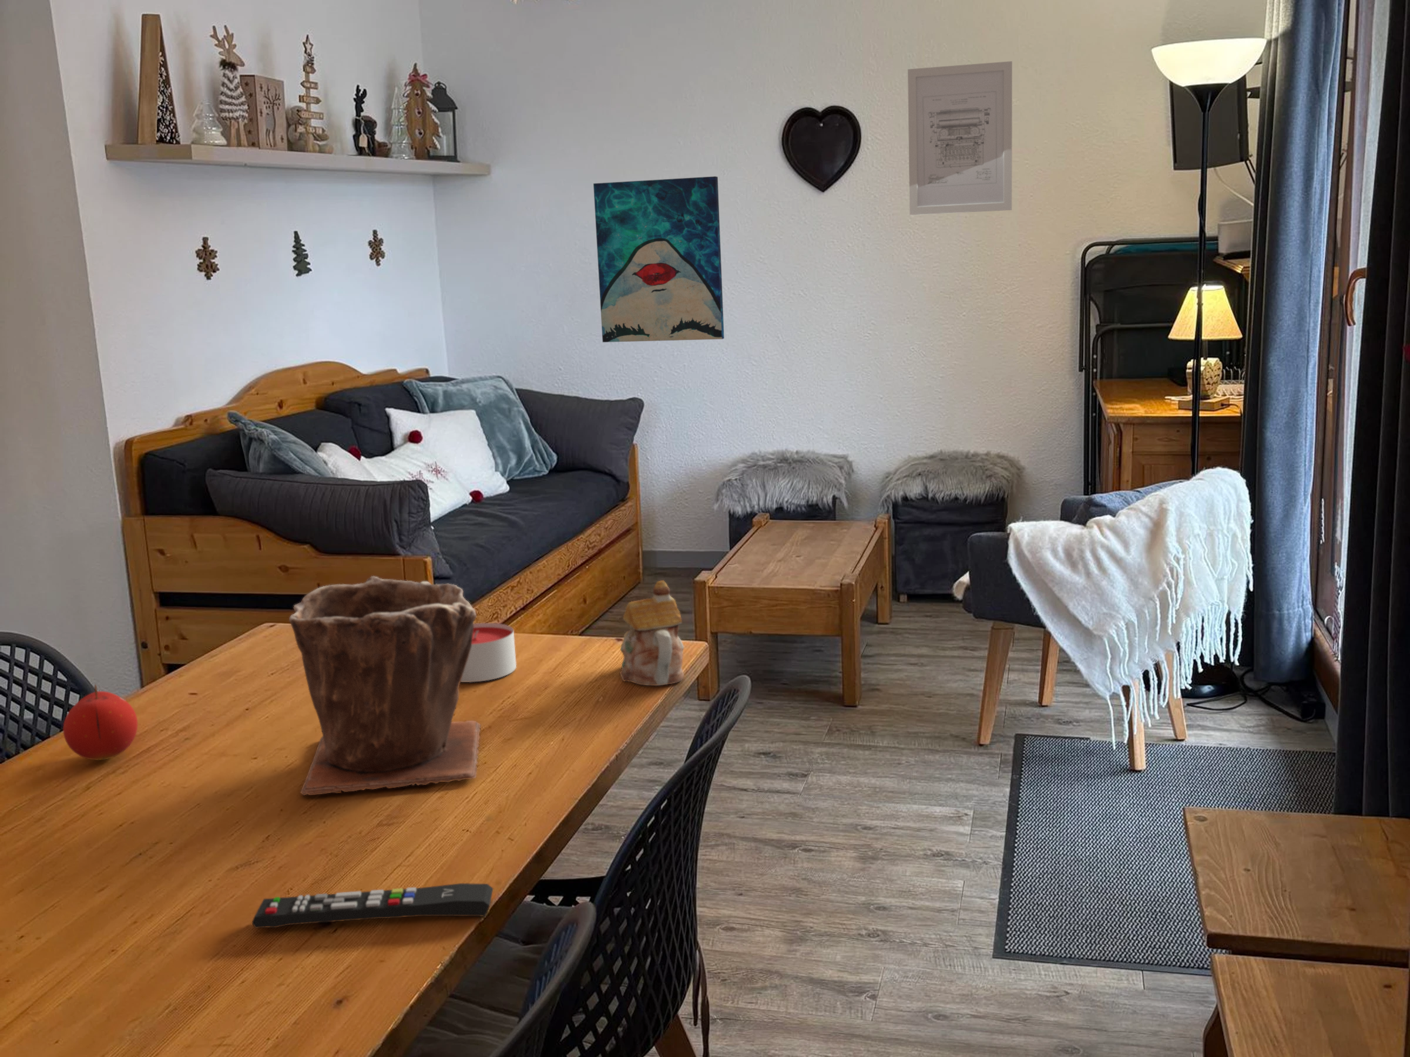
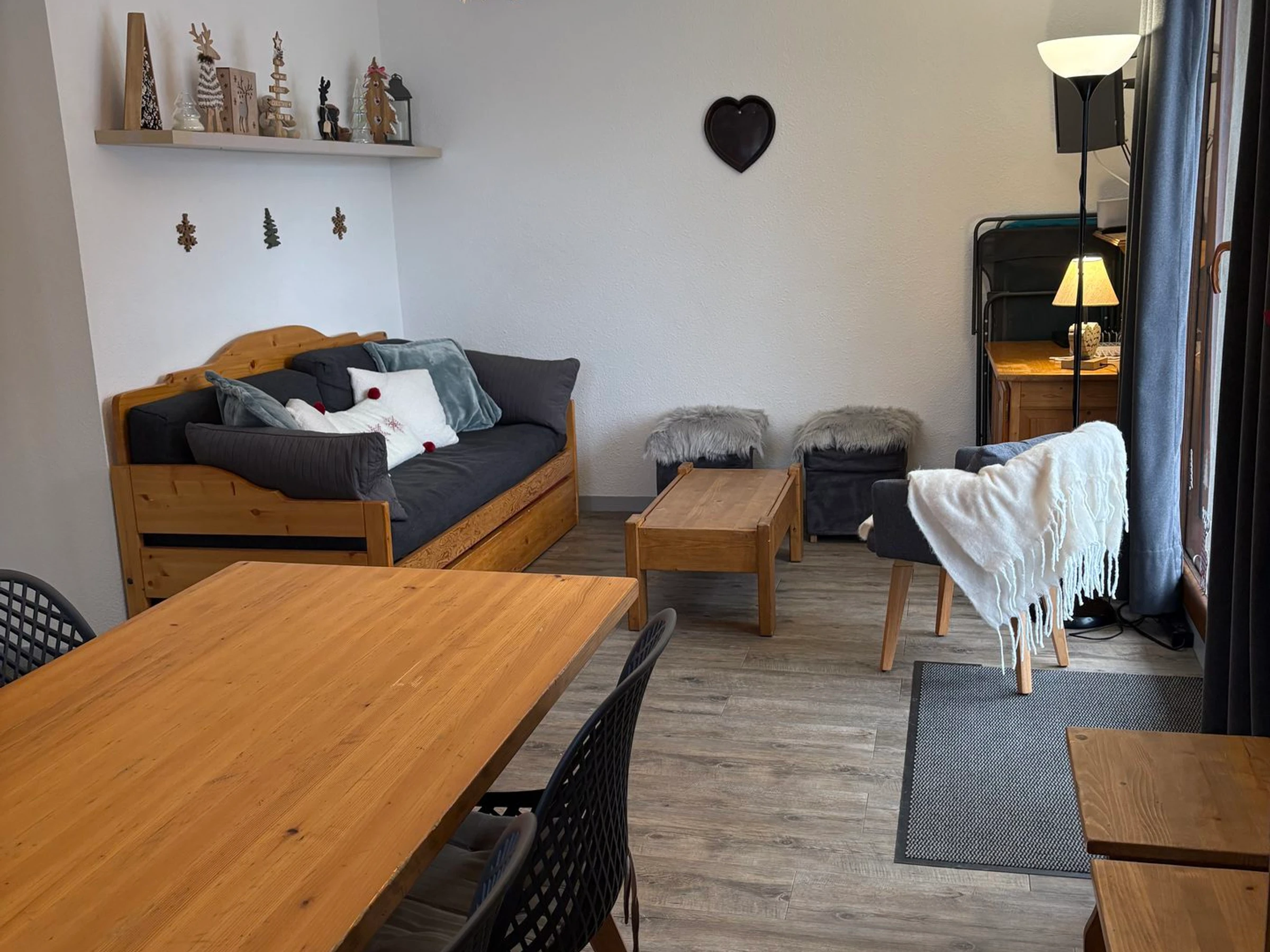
- plant pot (389, 675)
- wall art (658, 261)
- wall art (959, 140)
- candle (476, 651)
- remote control (374, 906)
- teapot (649, 626)
- fruit (100, 721)
